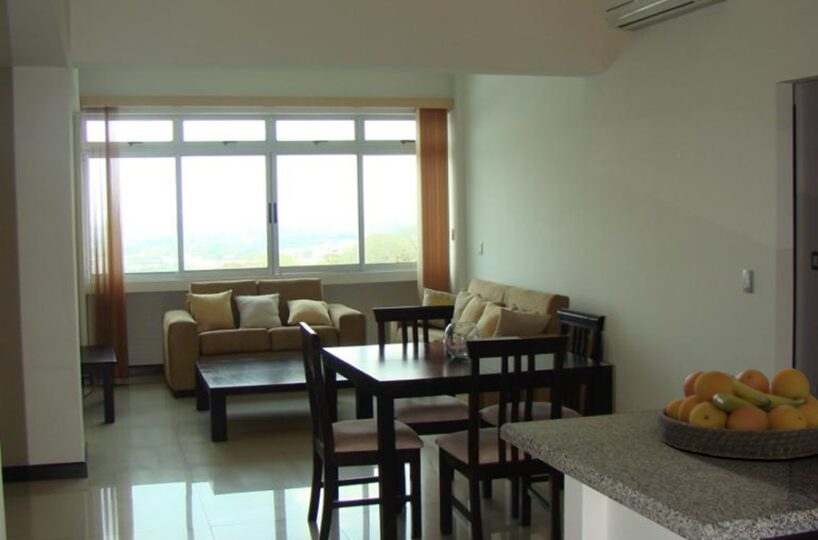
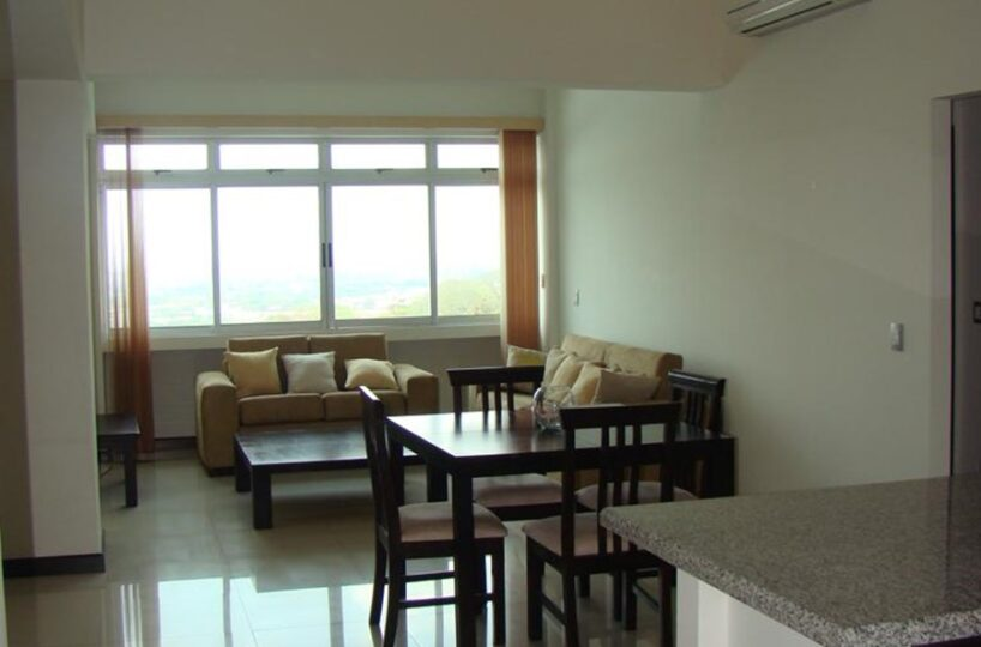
- fruit bowl (742, 404)
